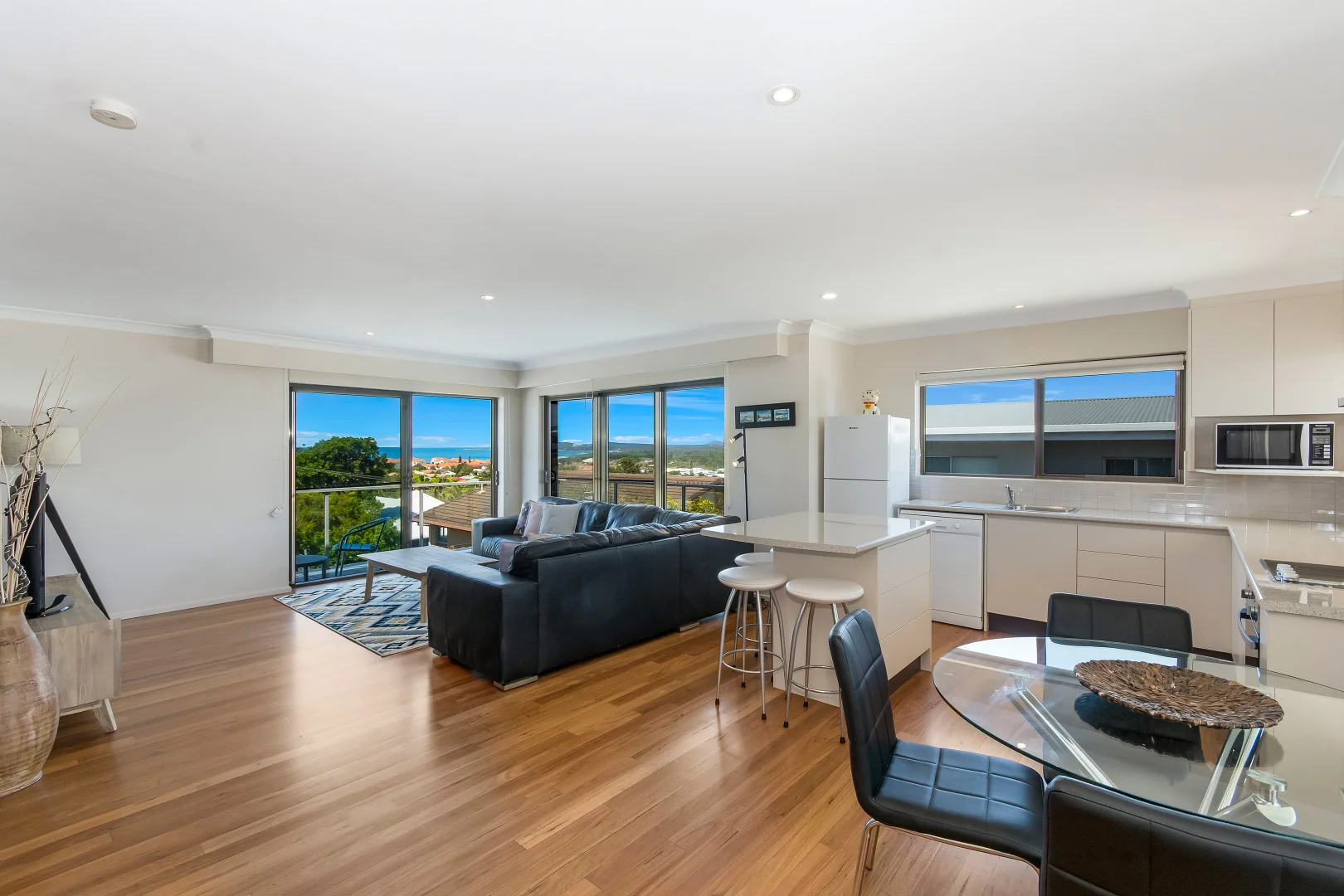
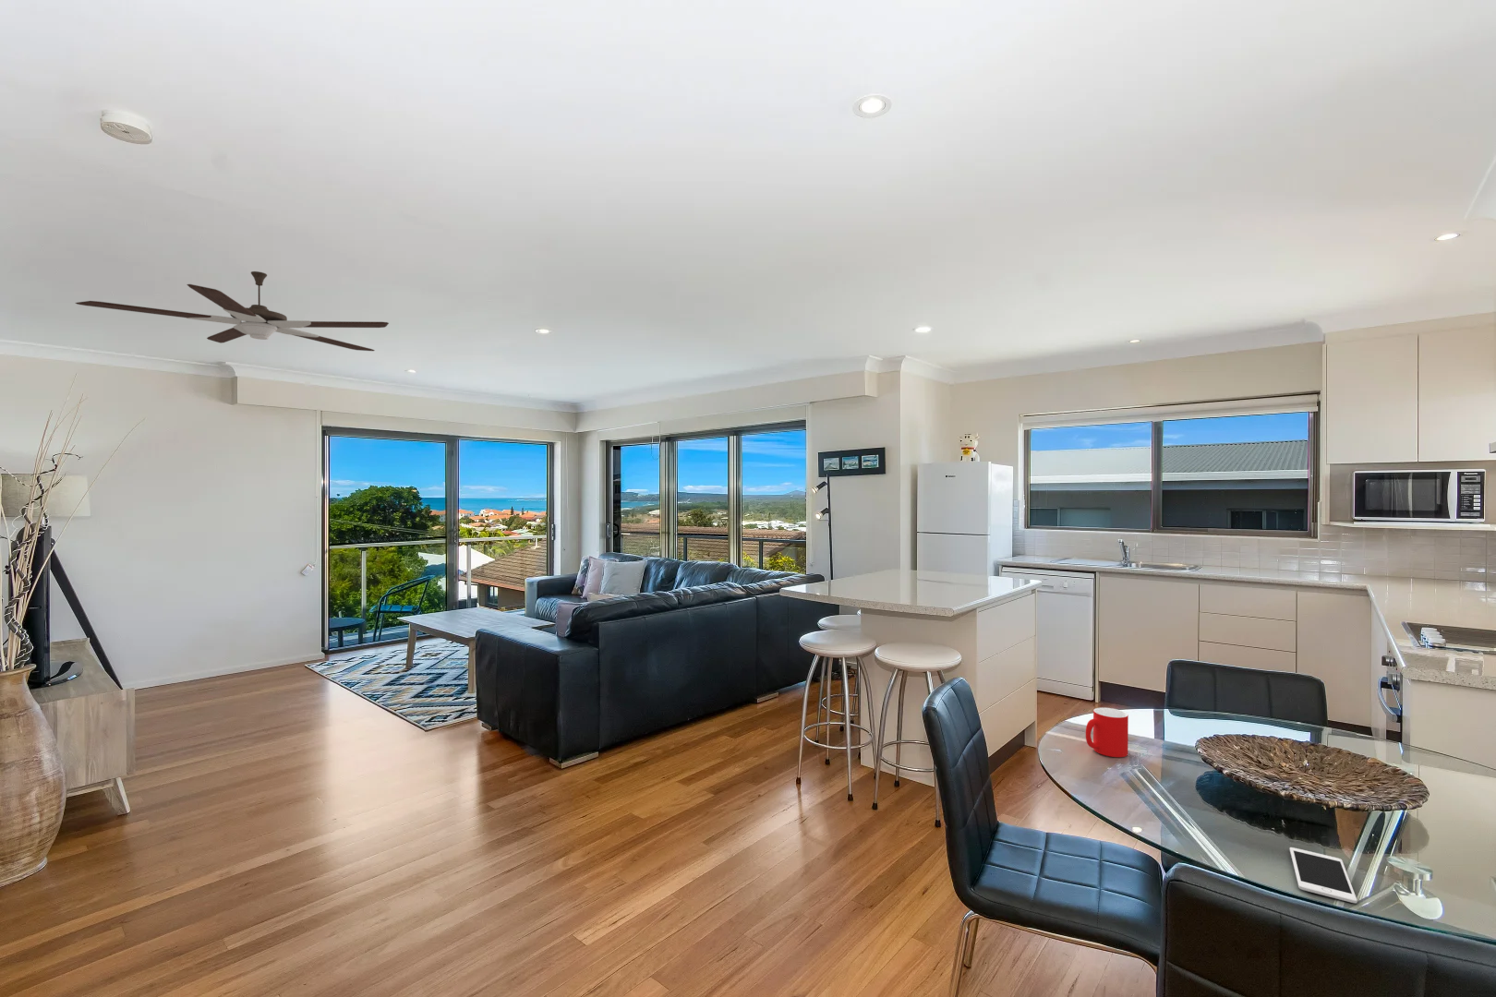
+ cup (1104, 732)
+ cell phone (1320, 873)
+ ceiling fan (246, 307)
